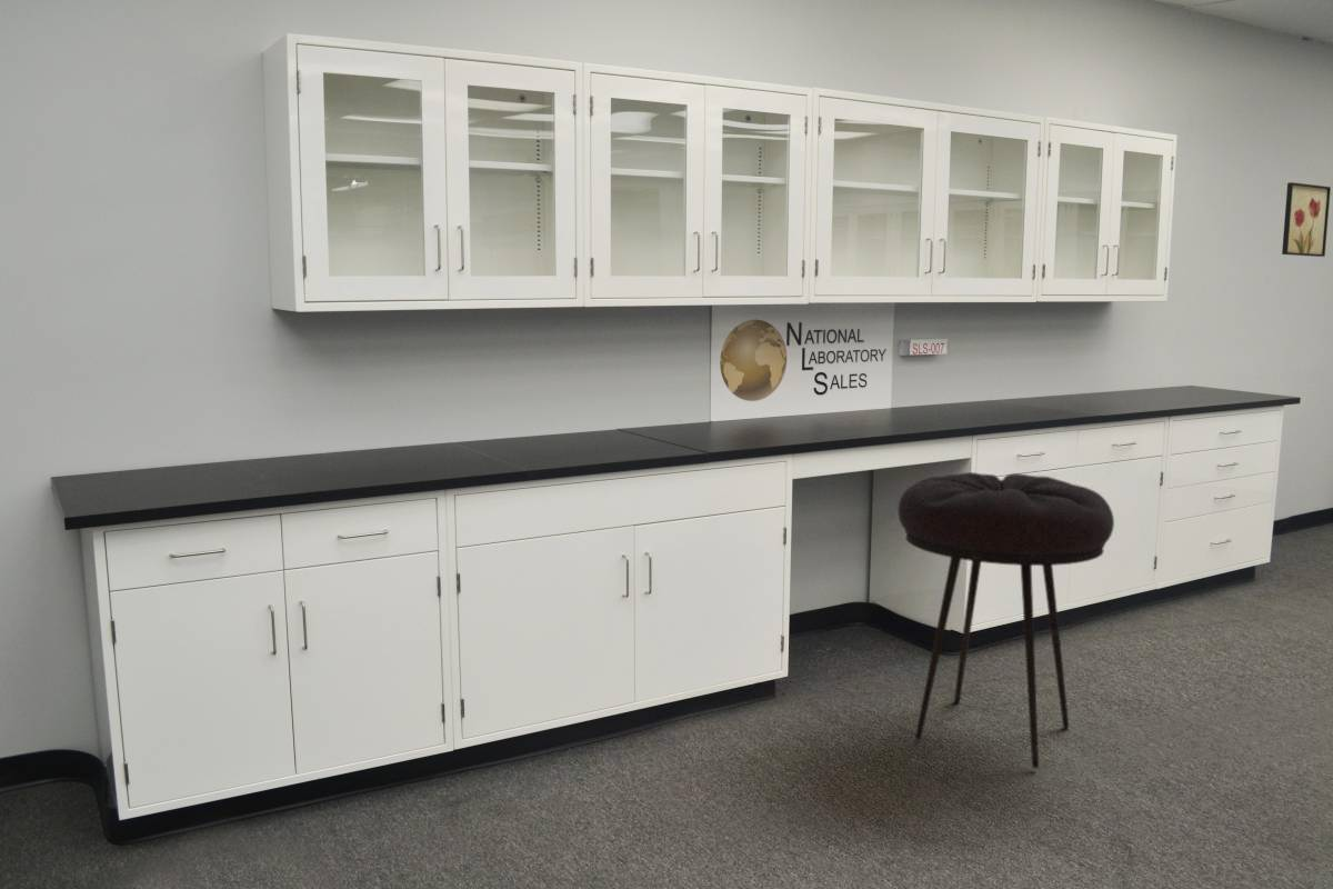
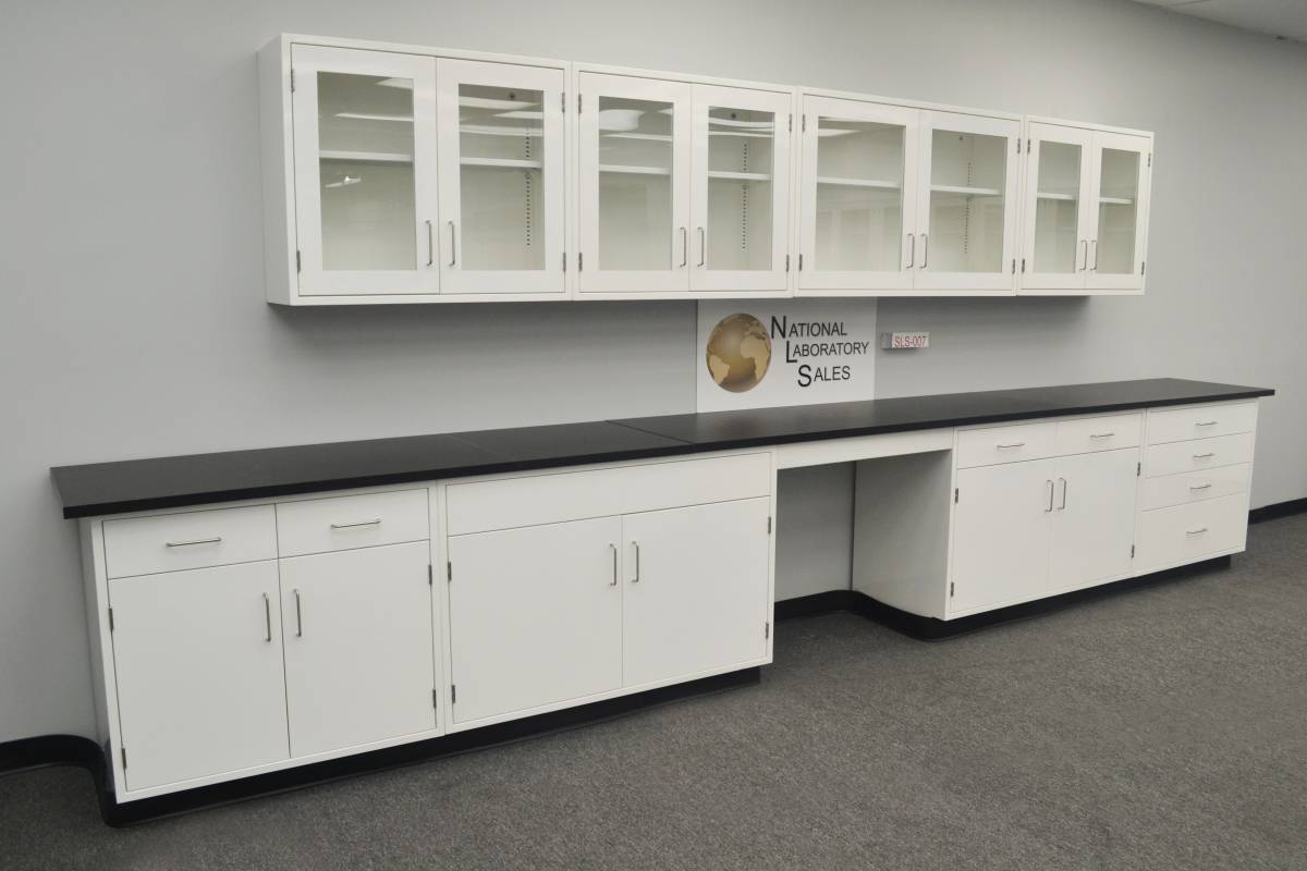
- wall art (1304, 220)
- stool (1023, 609)
